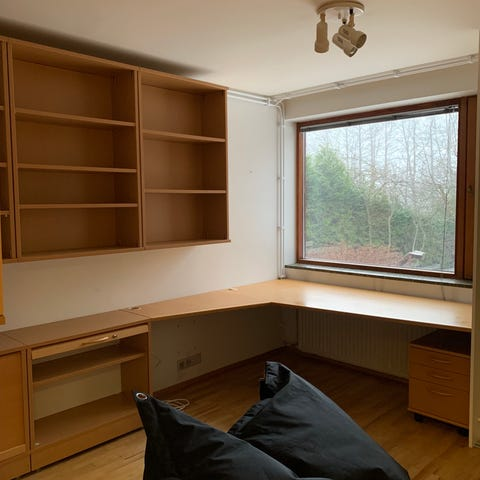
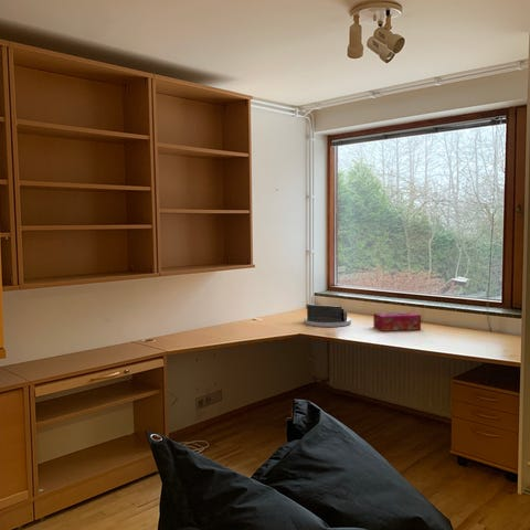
+ tissue box (396, 320)
+ desk organizer (327, 312)
